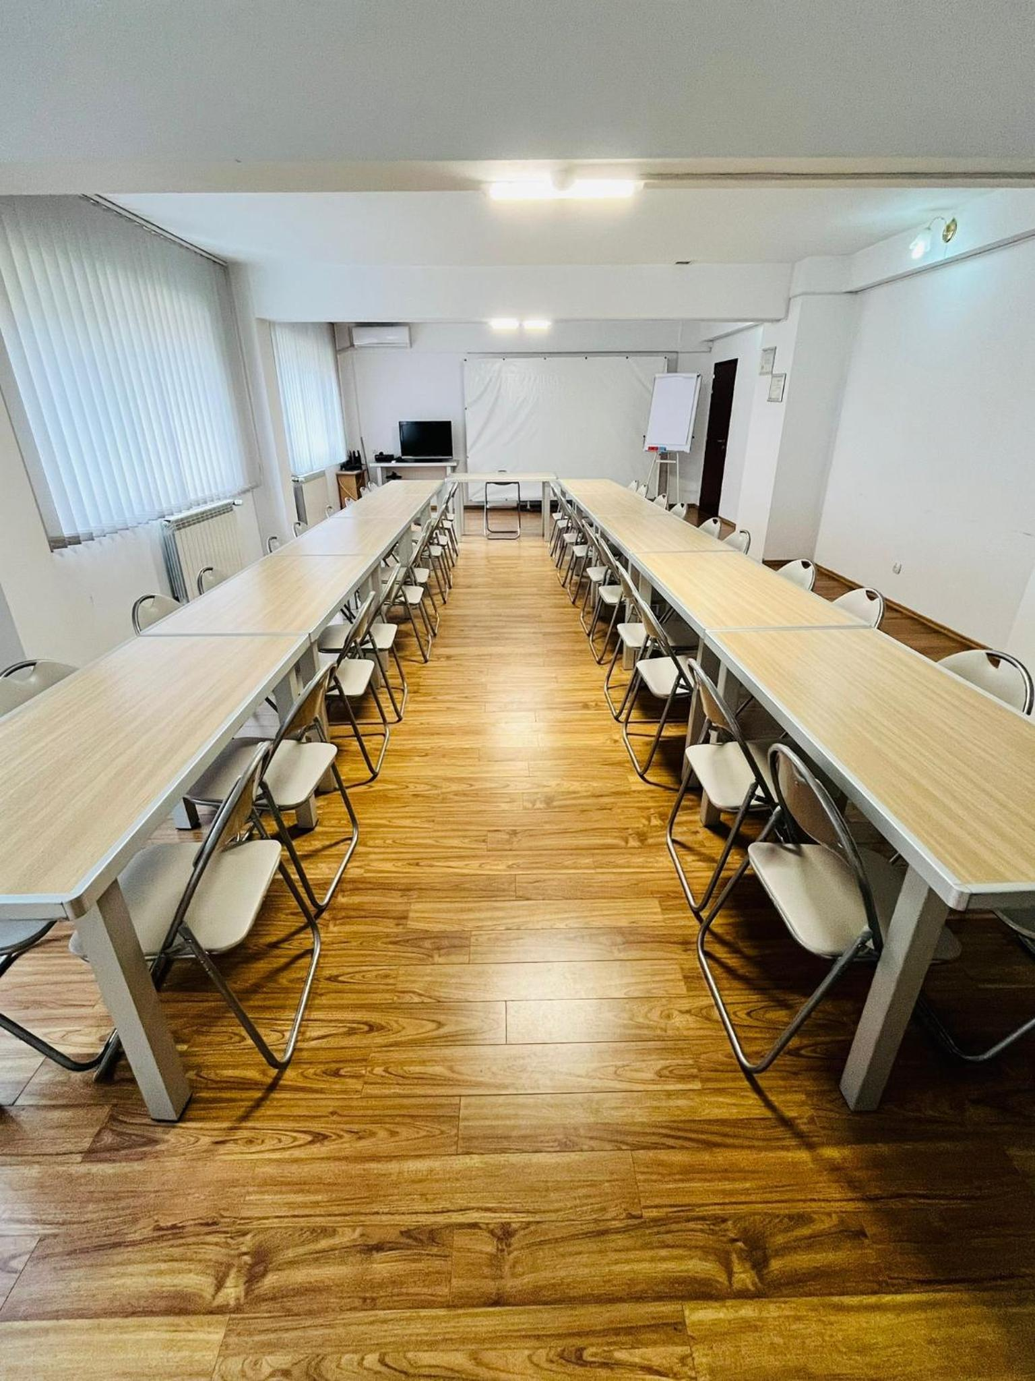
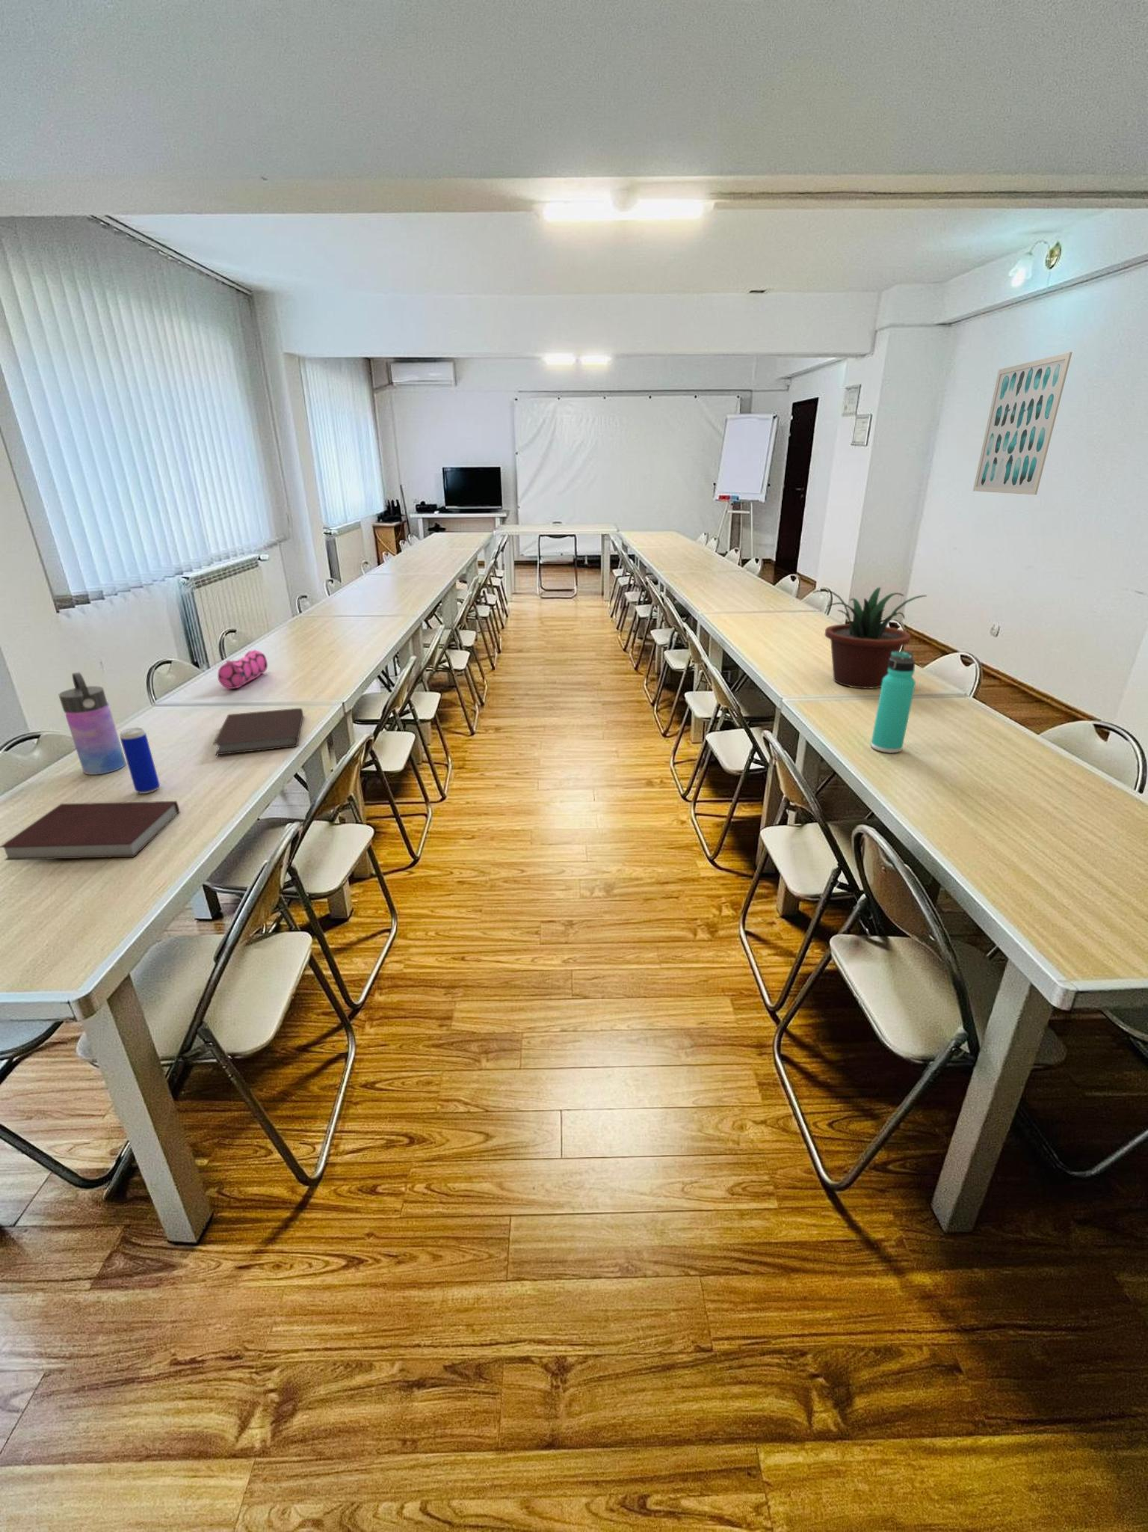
+ beverage can (140, 761)
+ notebook (95, 828)
+ water bottle (90, 721)
+ potted plant (861, 636)
+ wall art (1017, 429)
+ notebook (262, 730)
+ thermos bottle (895, 701)
+ pencil case (244, 667)
